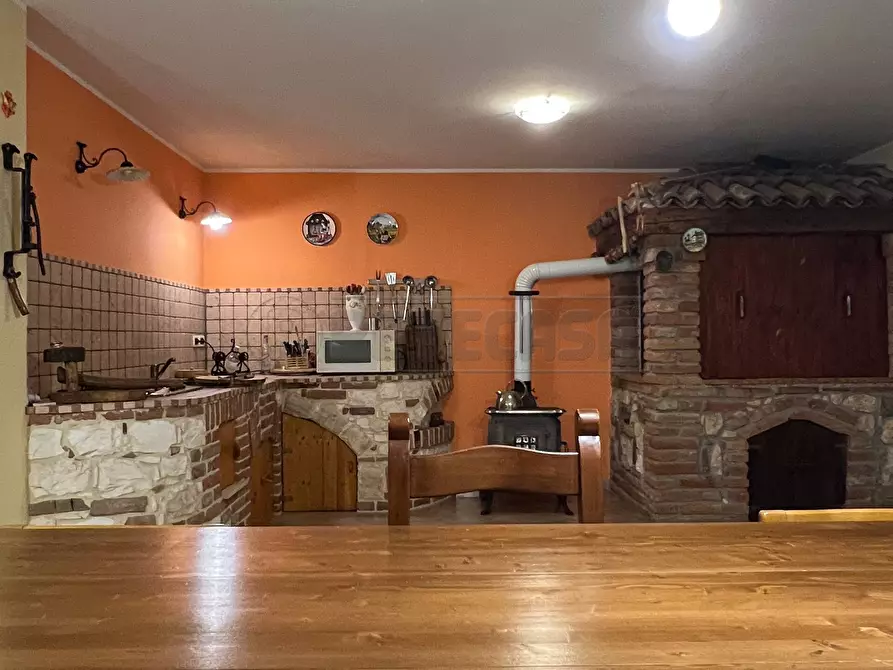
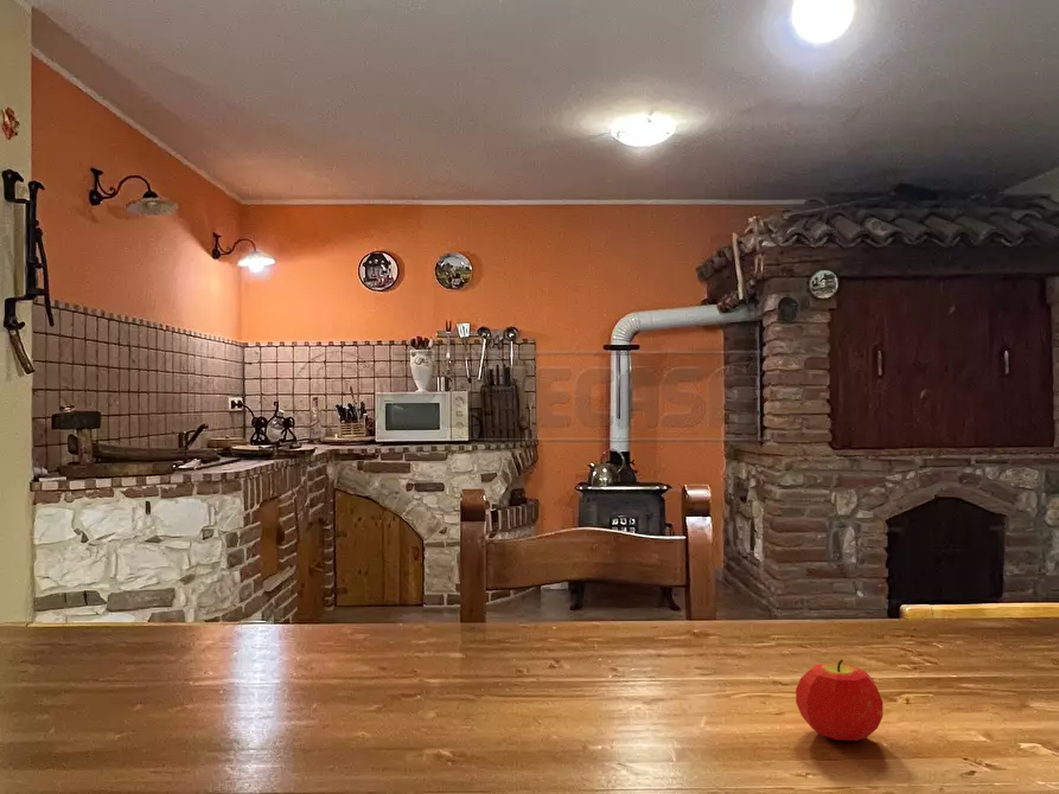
+ fruit (838, 696)
